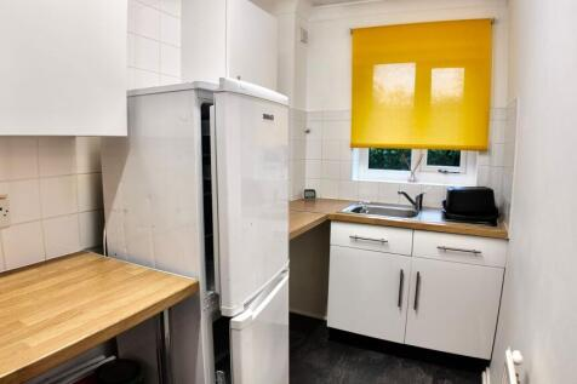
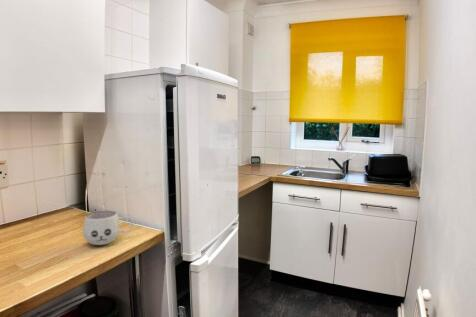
+ mug (108, 227)
